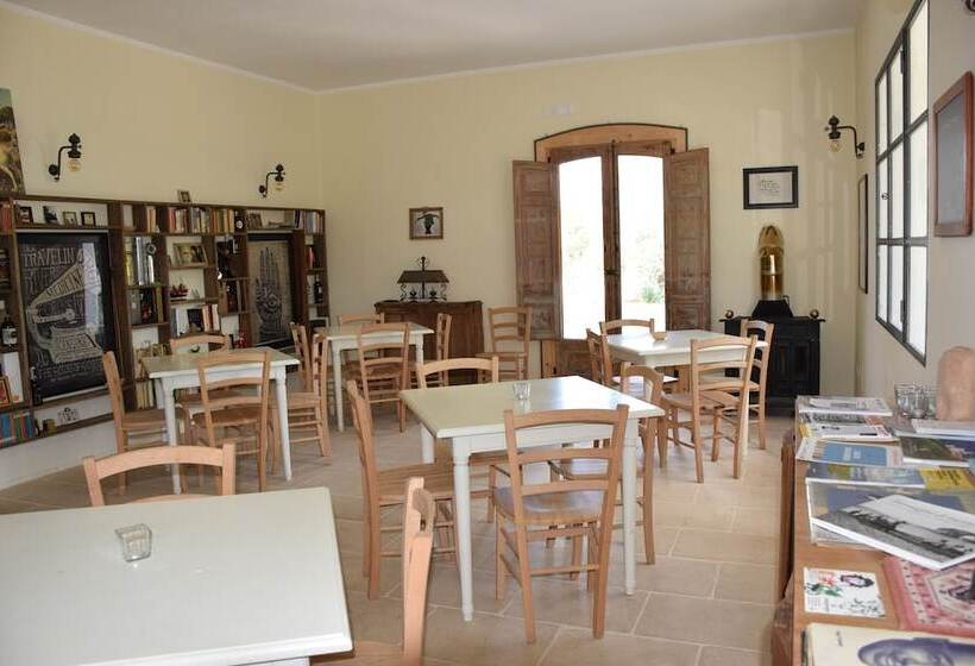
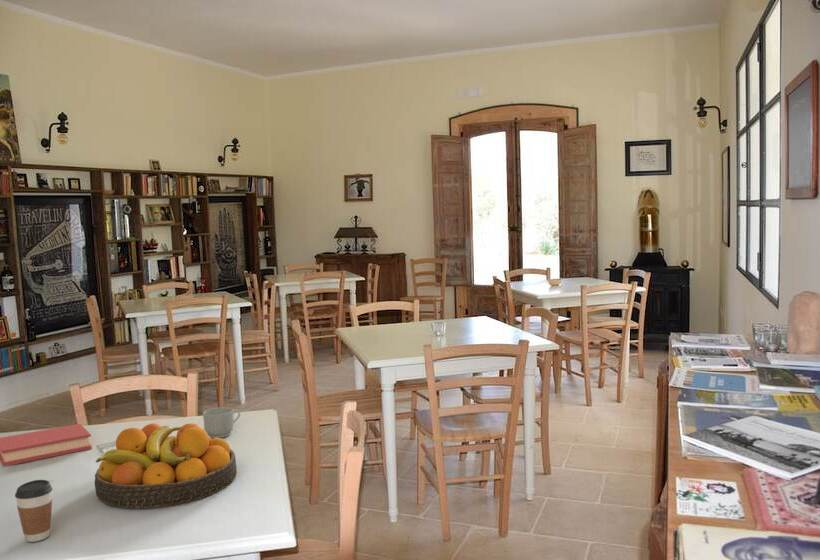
+ mug (222, 422)
+ coffee cup (35, 511)
+ book (43, 443)
+ fruit bowl (166, 453)
